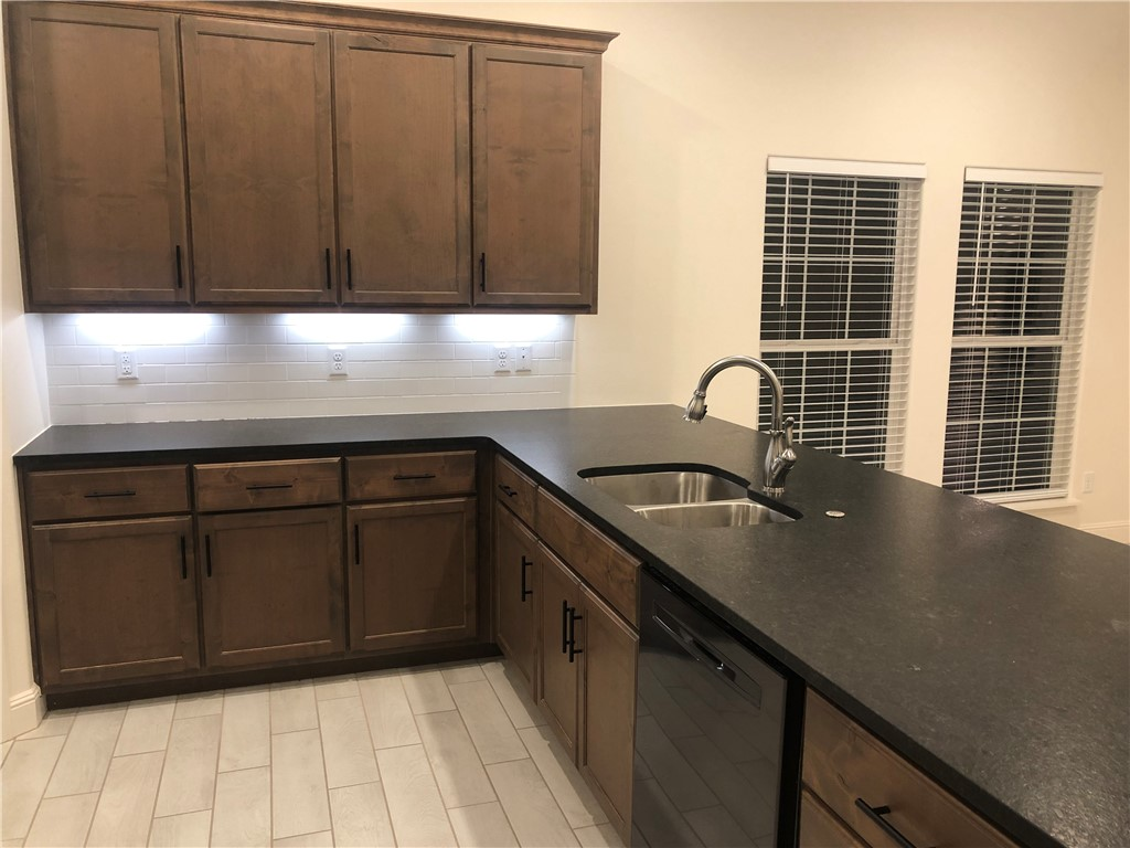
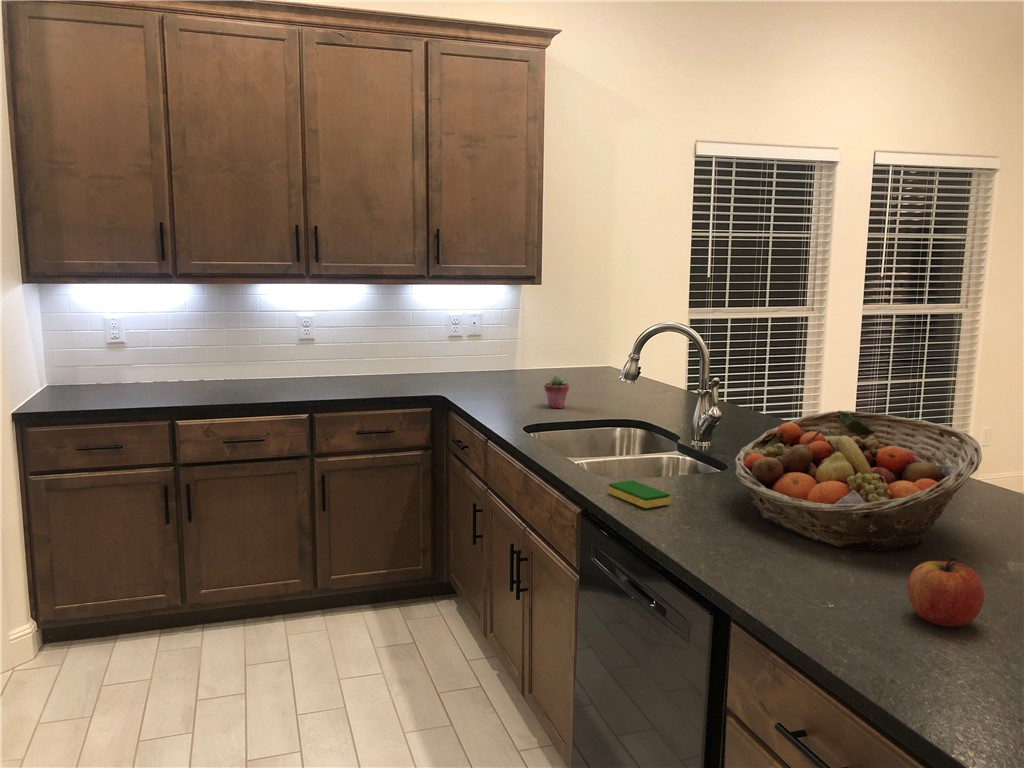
+ potted succulent (556, 390)
+ apple (945, 589)
+ dish sponge (638, 493)
+ fruit basket (847, 473)
